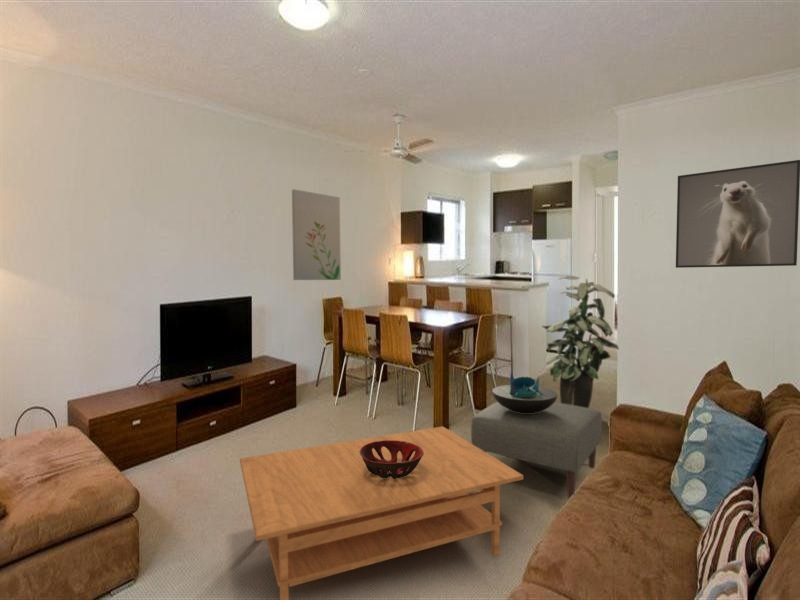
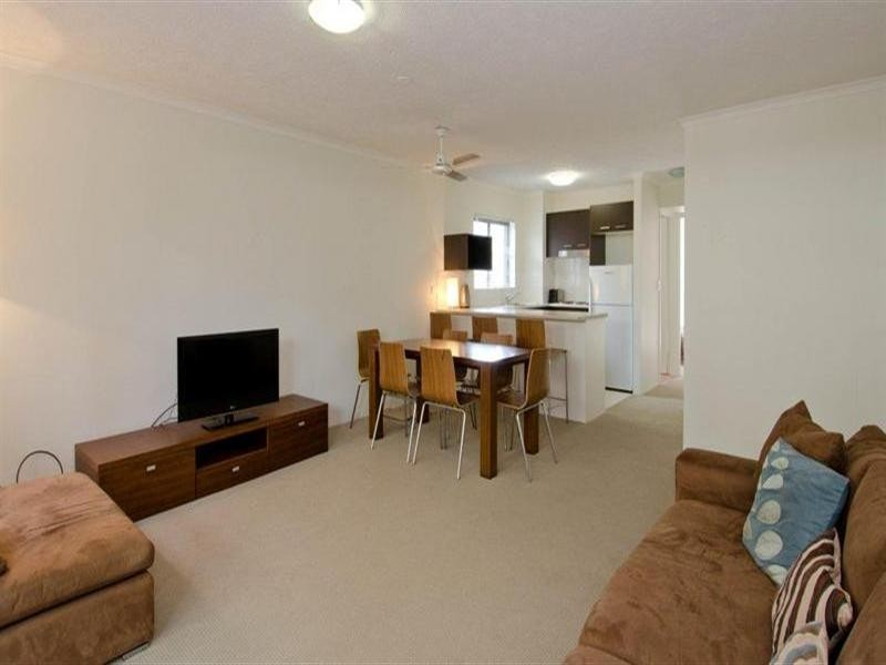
- decorative bowl (524, 392)
- wall art (317, 237)
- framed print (733, 217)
- ottoman (537, 440)
- coffee table (375, 505)
- indoor plant (576, 343)
- decorative bowl (391, 460)
